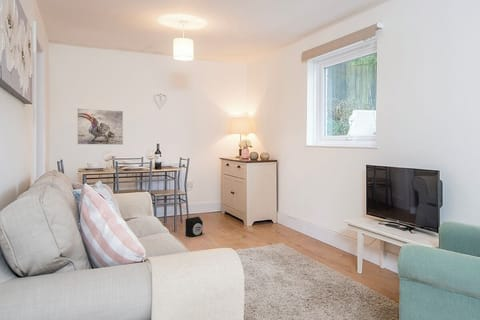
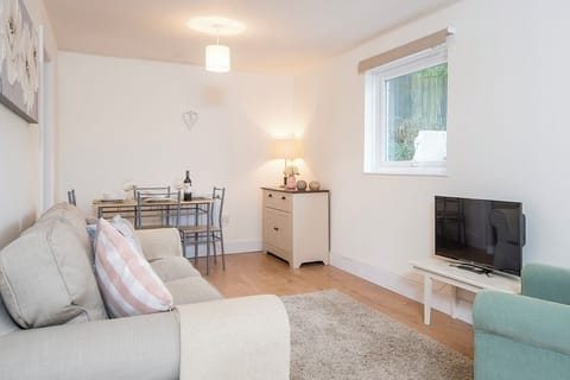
- speaker (195, 226)
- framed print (100, 127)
